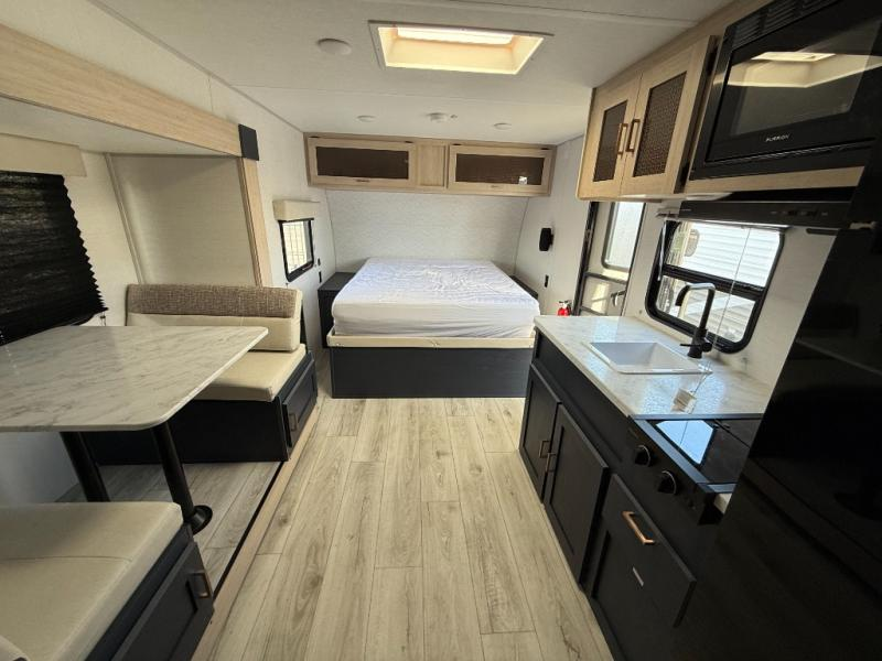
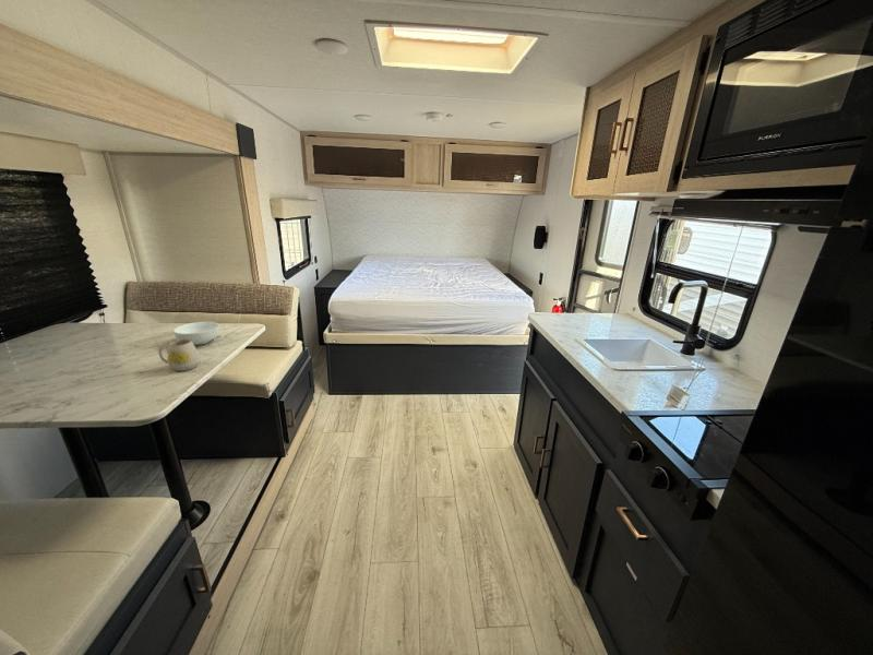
+ mug (178, 355)
+ cereal bowl (199, 334)
